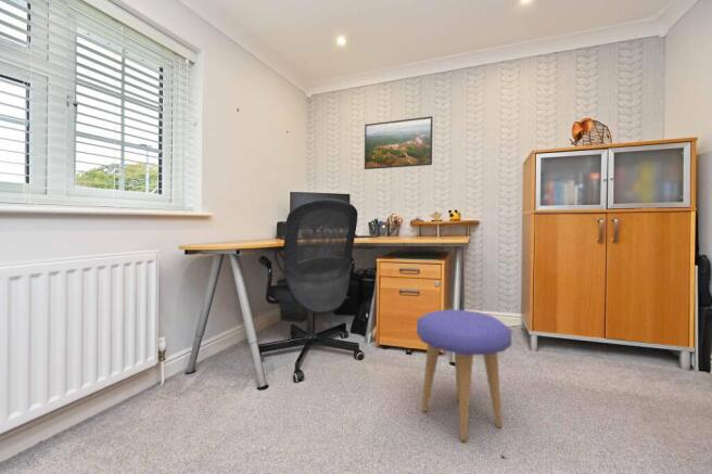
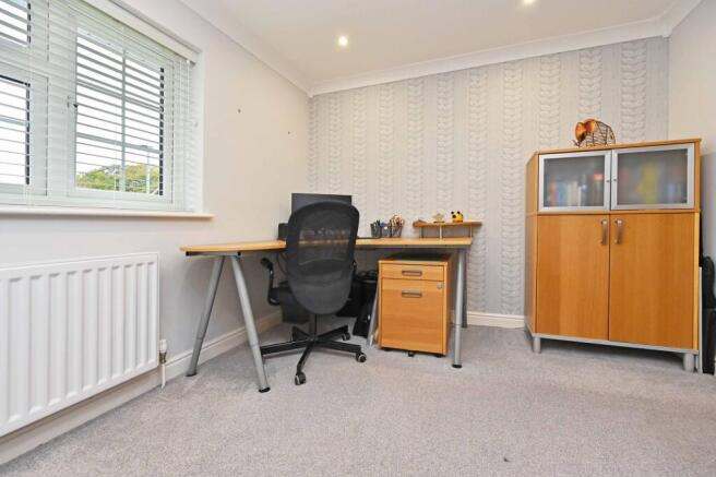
- stool (461, 368)
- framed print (397, 143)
